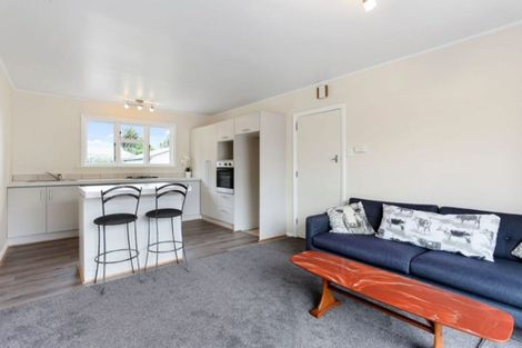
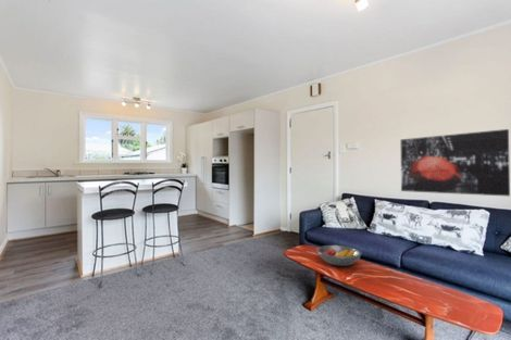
+ fruit bowl (338, 254)
+ wall art (448, 164)
